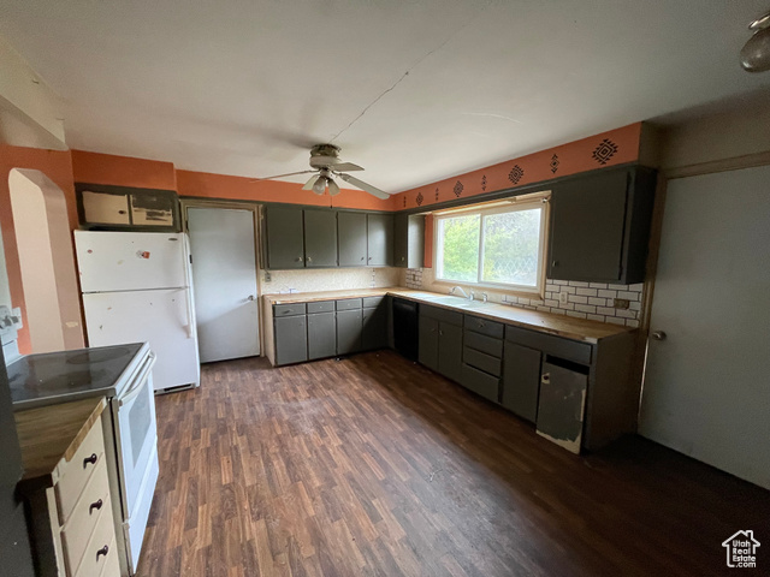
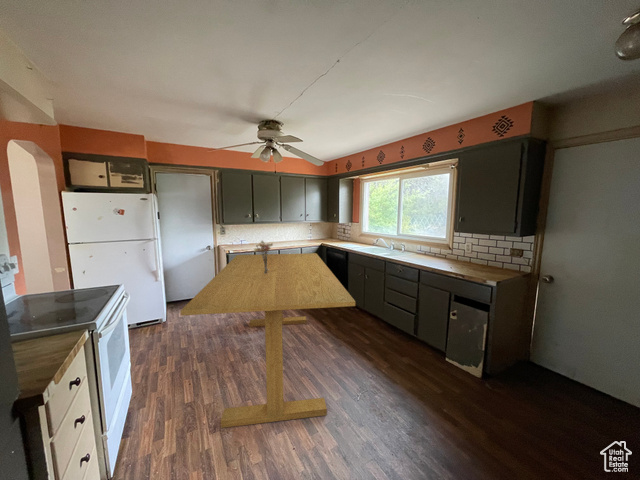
+ bouquet (264, 256)
+ dining table (276, 313)
